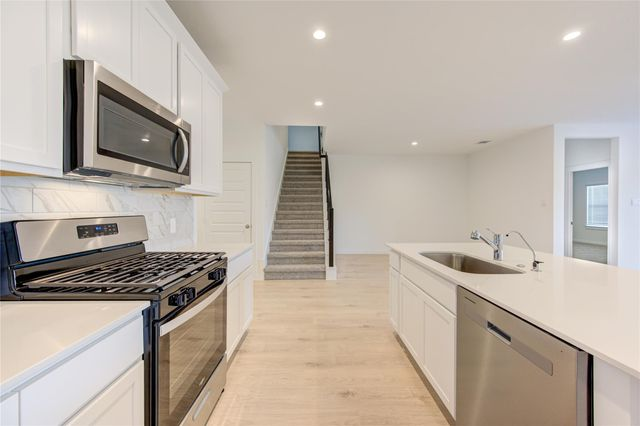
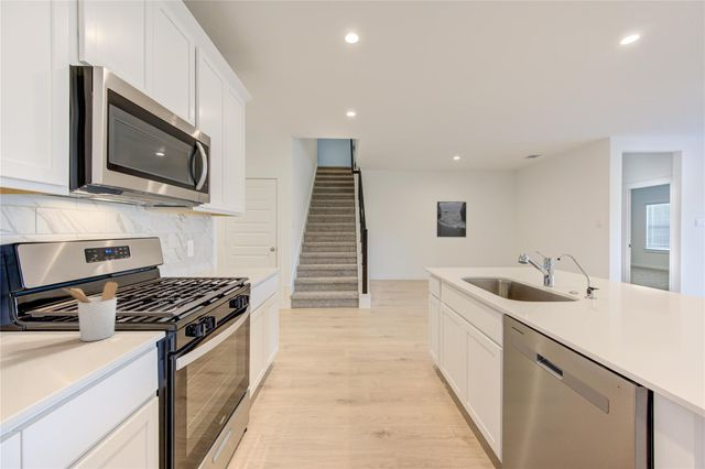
+ utensil holder (89, 310)
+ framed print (452, 219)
